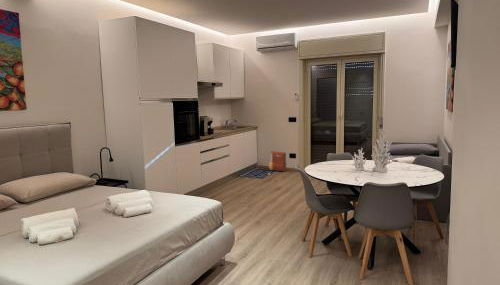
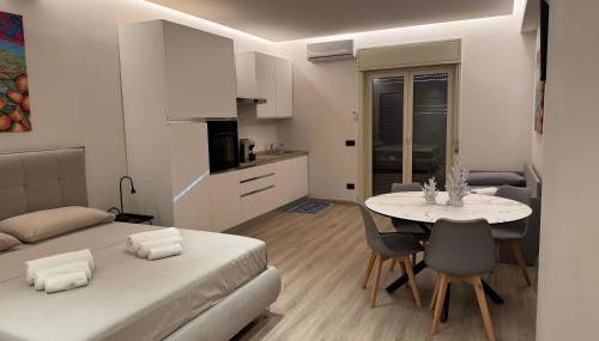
- backpack (274, 162)
